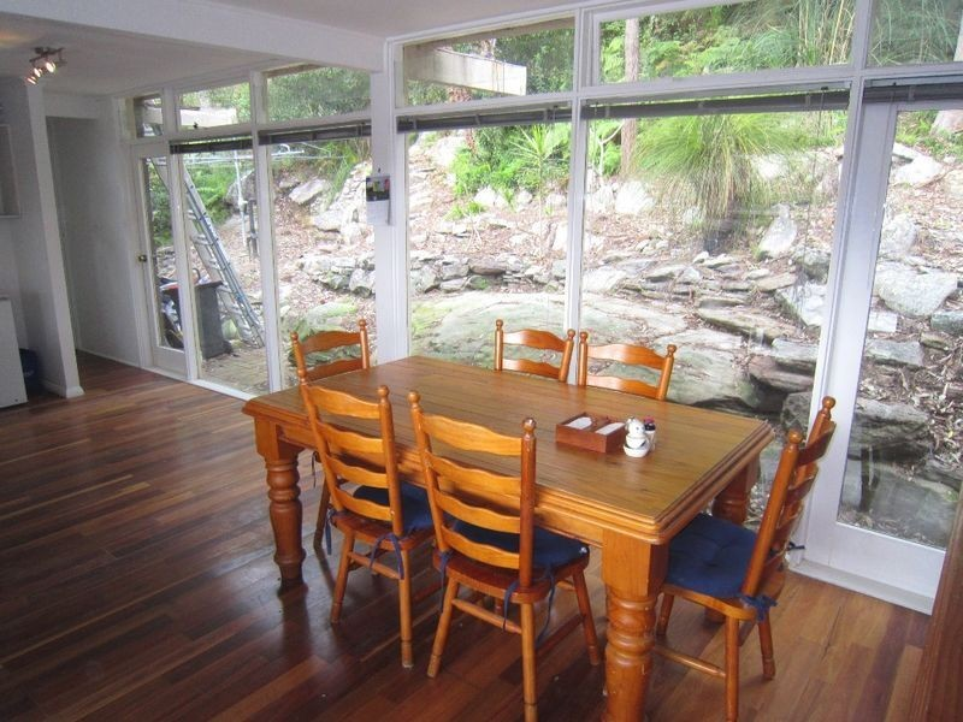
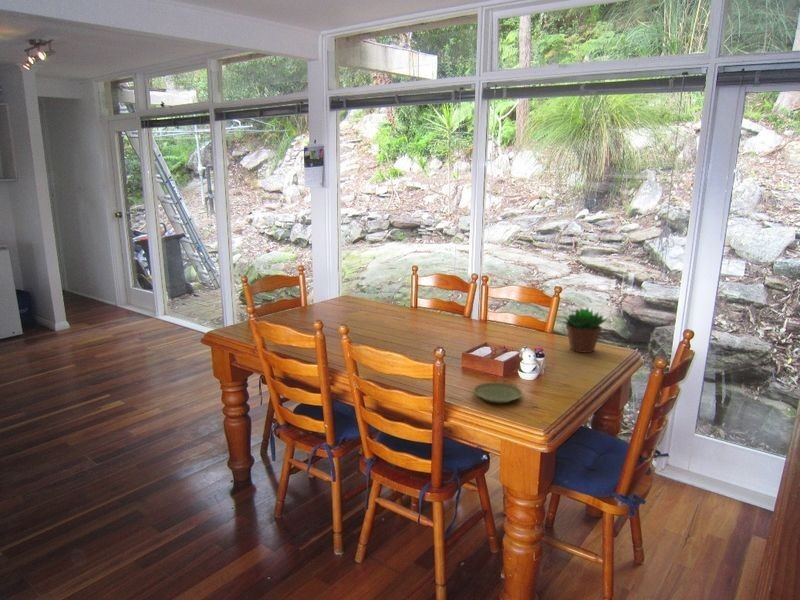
+ succulent plant (584, 329)
+ plate (497, 394)
